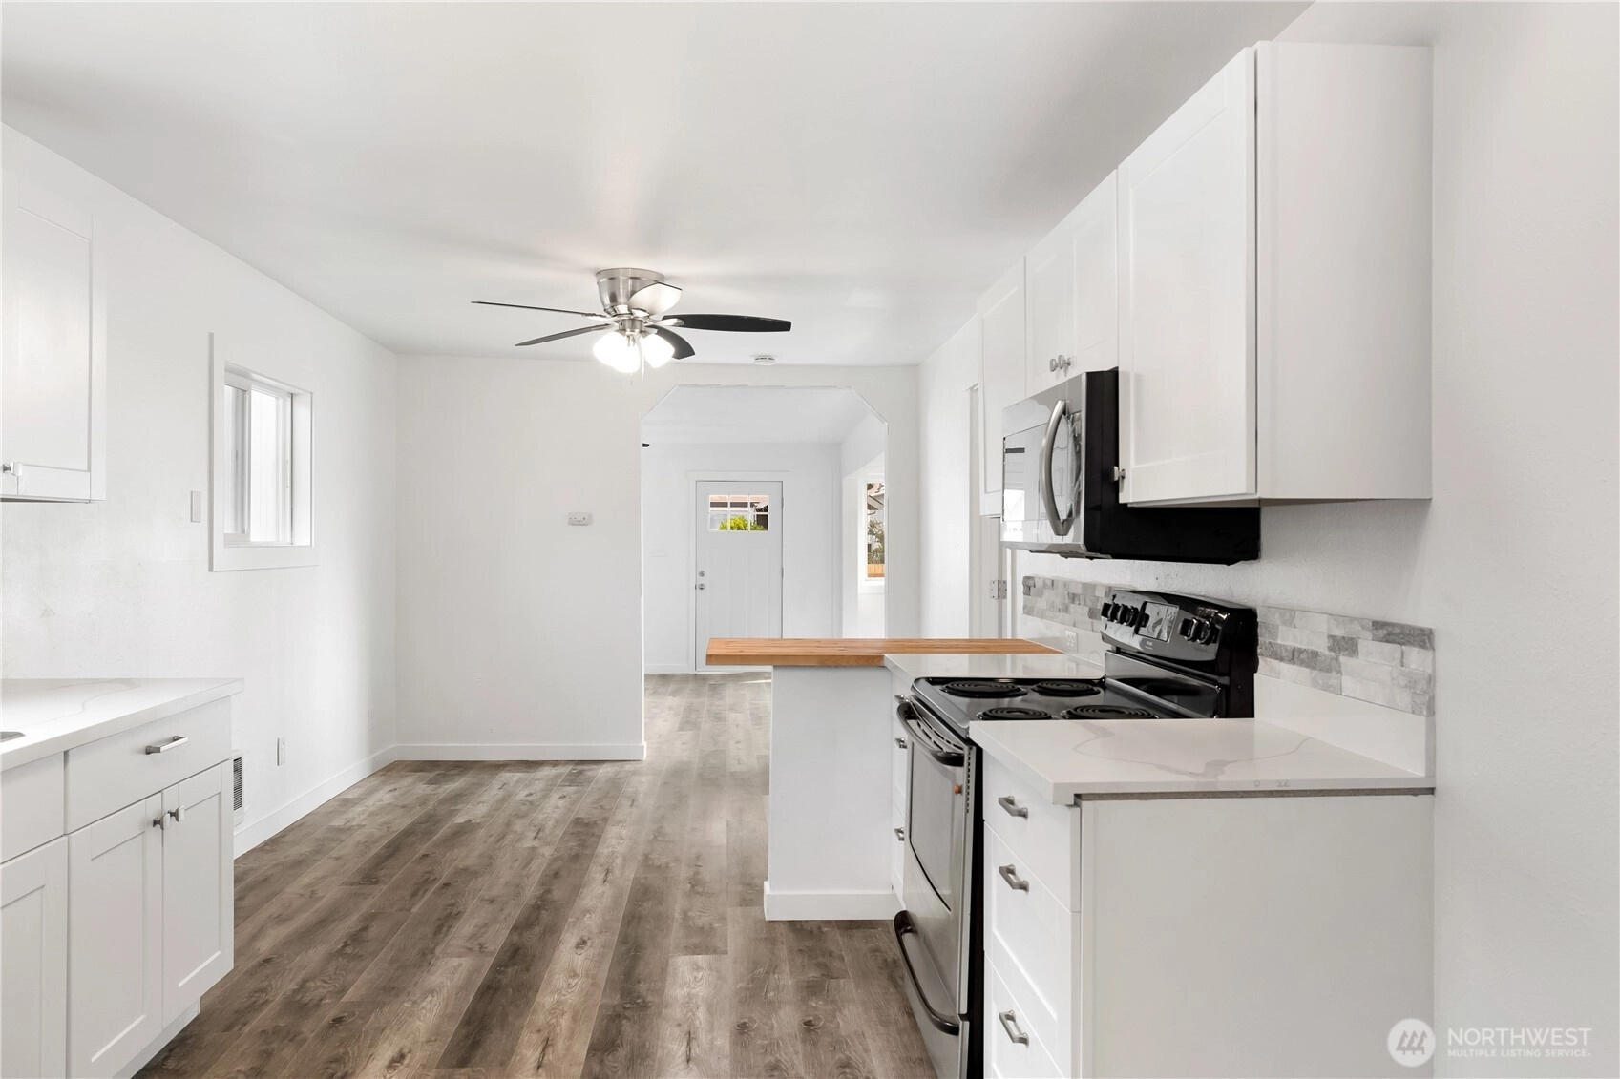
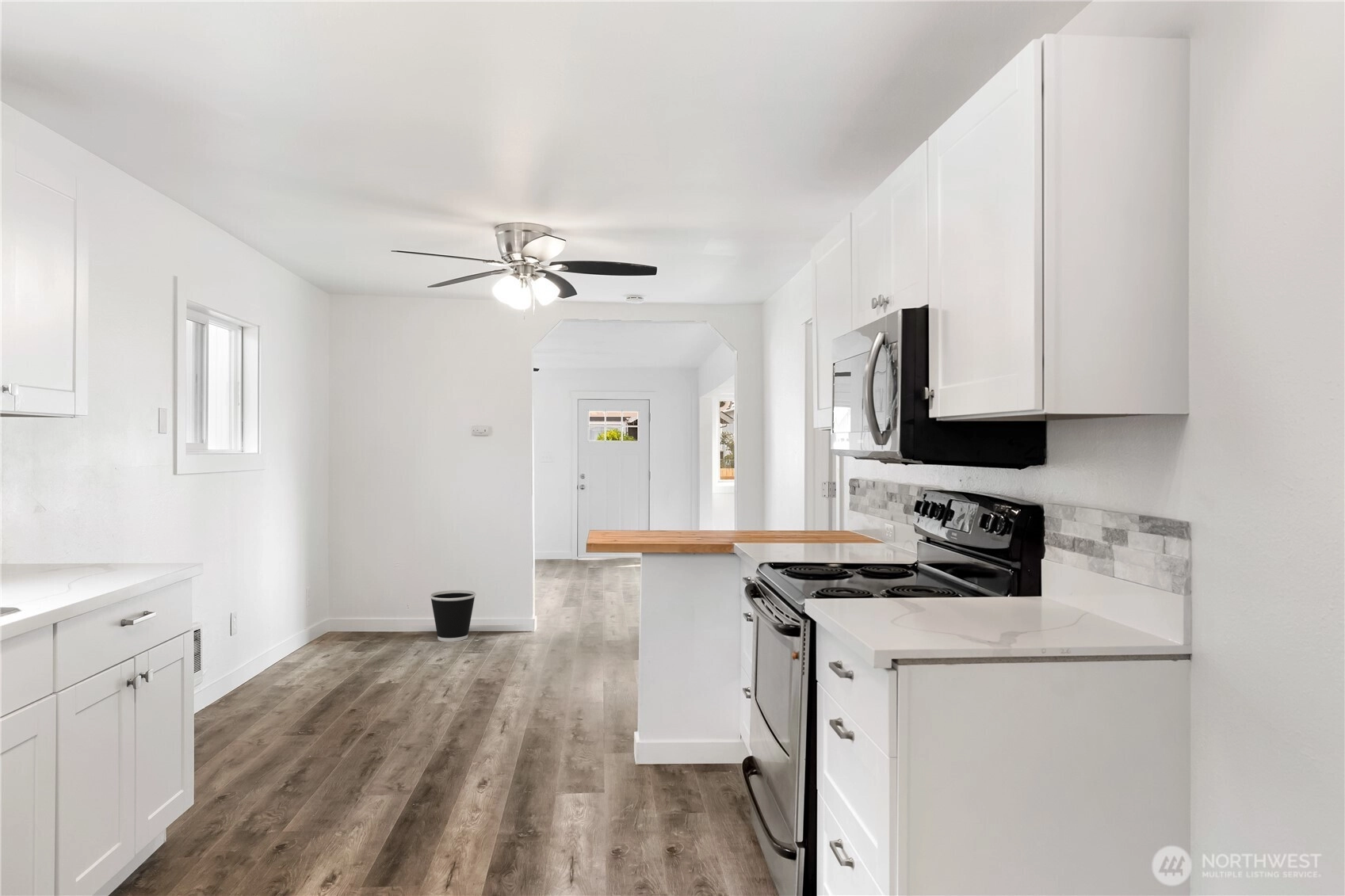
+ wastebasket (453, 616)
